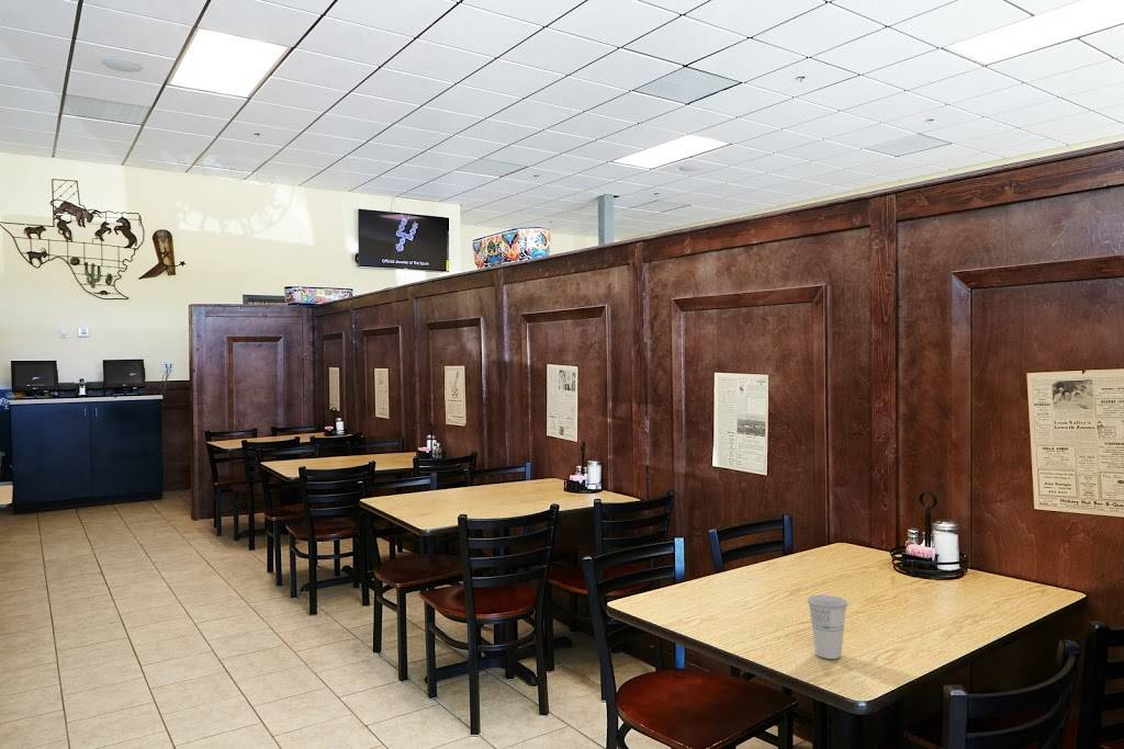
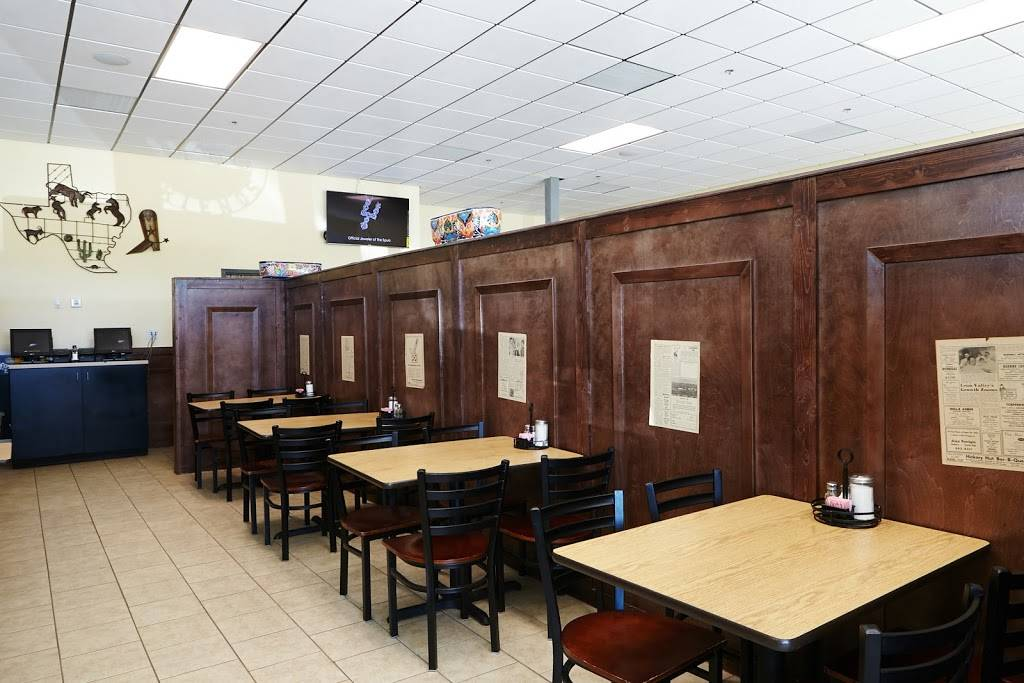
- cup (828, 626)
